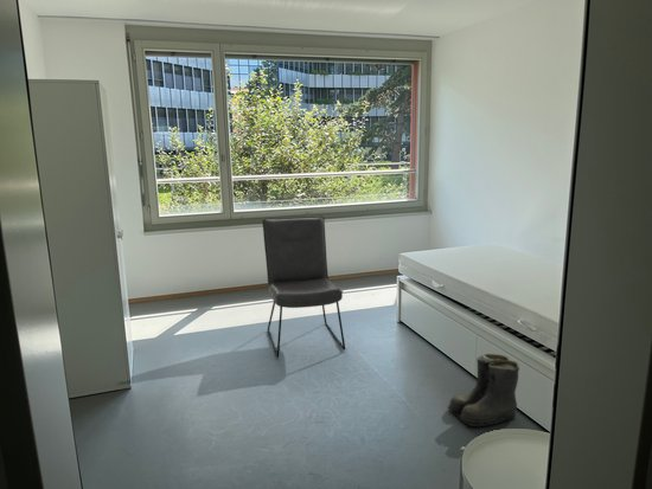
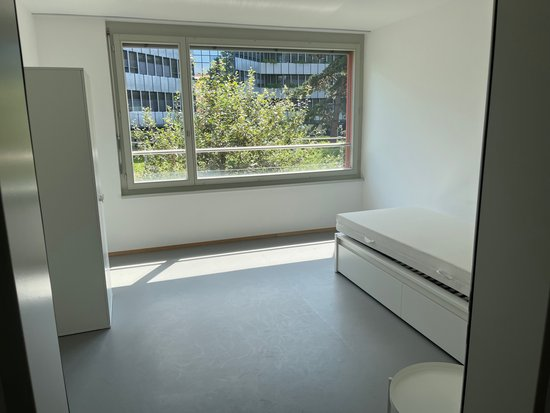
- chair (301, 281)
- boots (484, 387)
